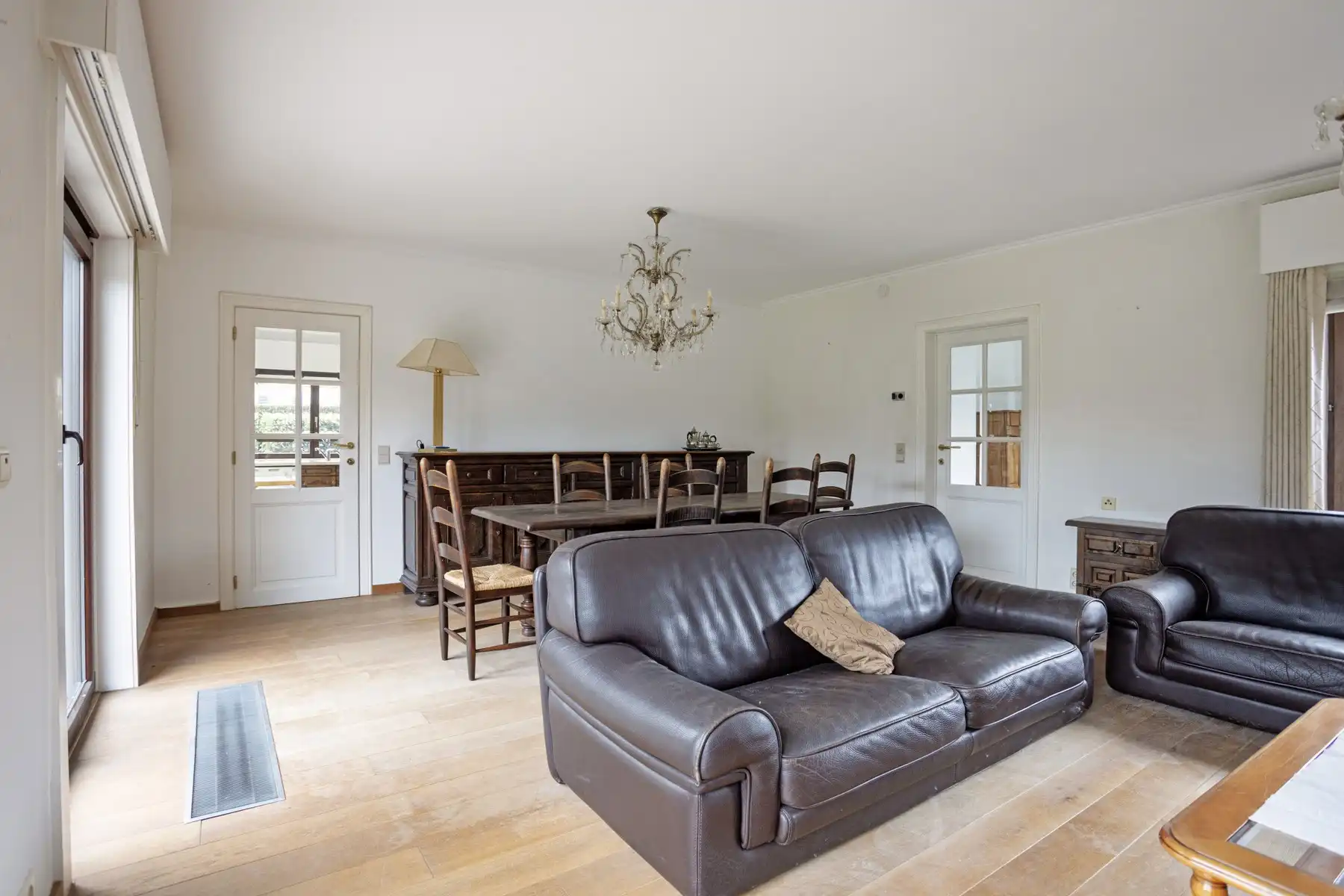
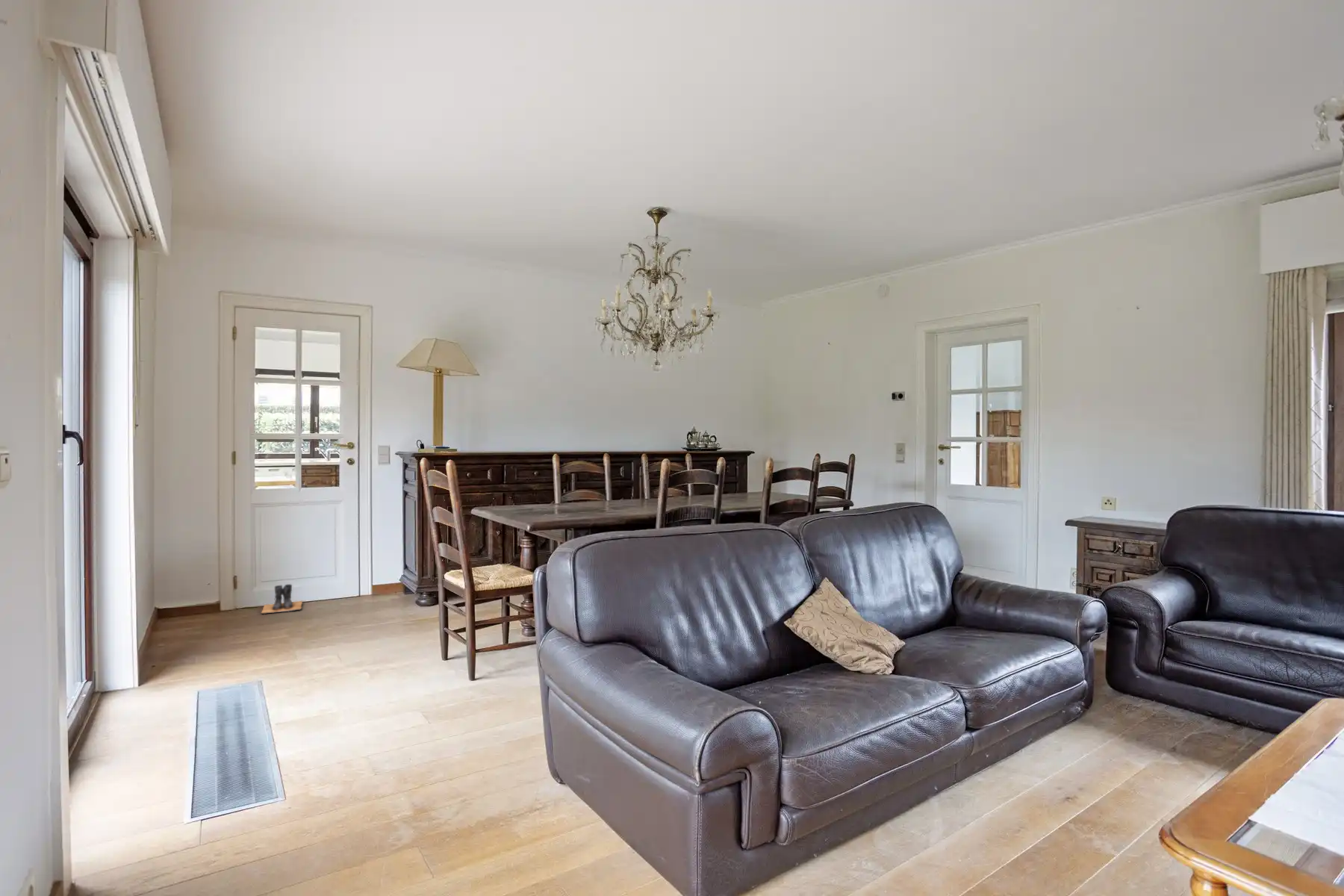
+ boots (281, 597)
